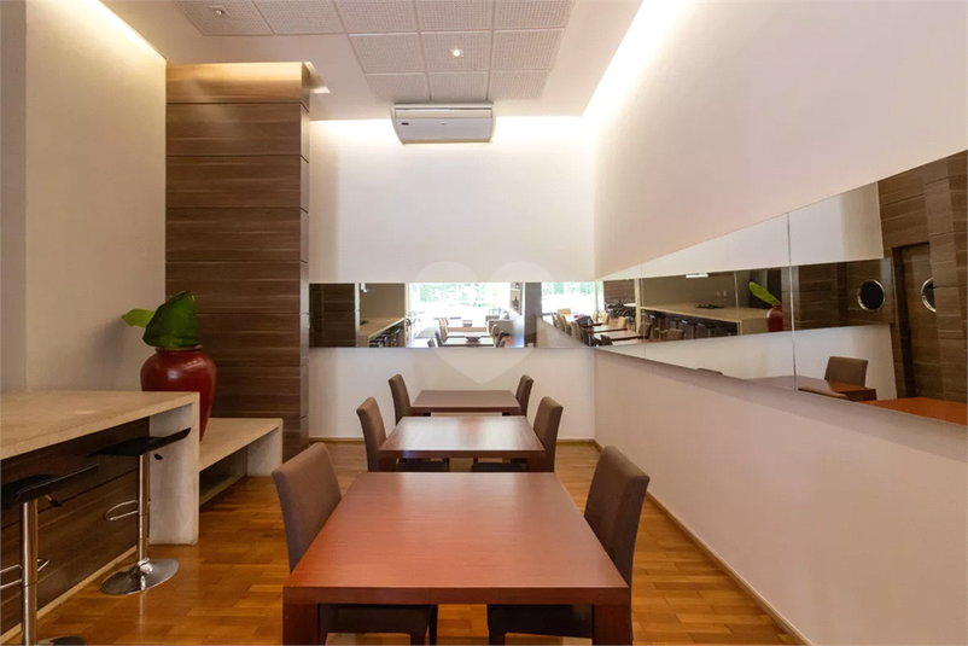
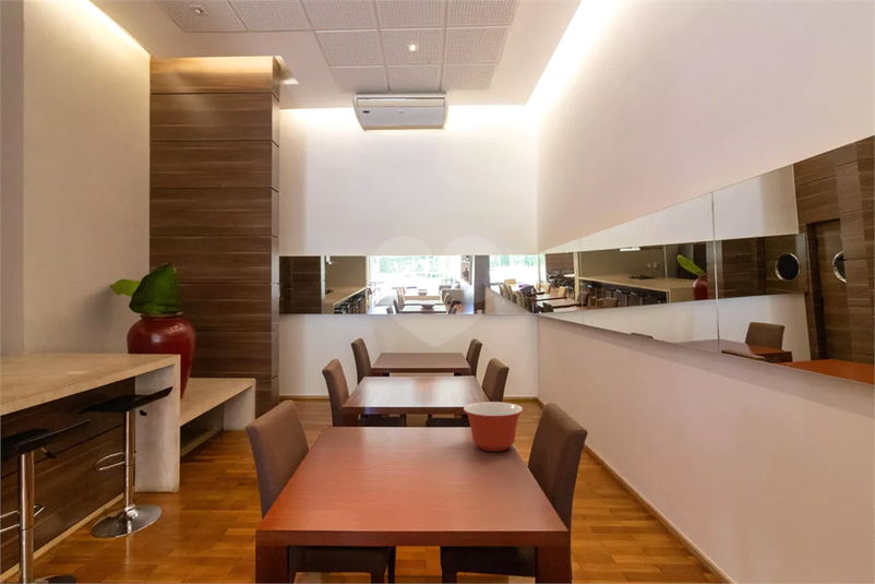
+ mixing bowl (493, 427)
